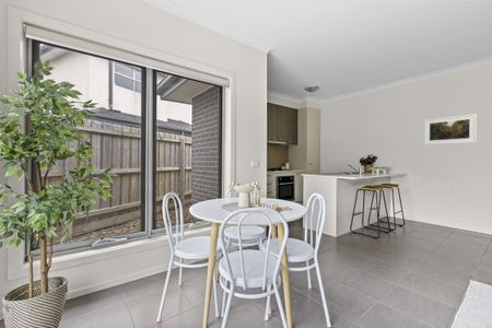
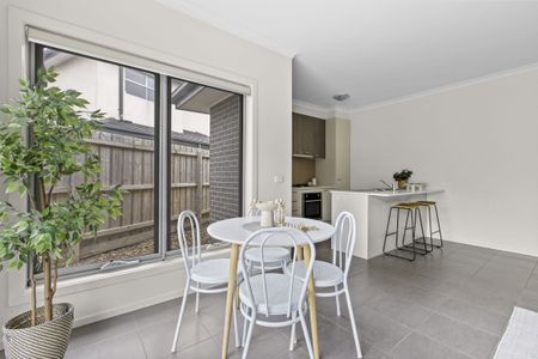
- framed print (448, 130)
